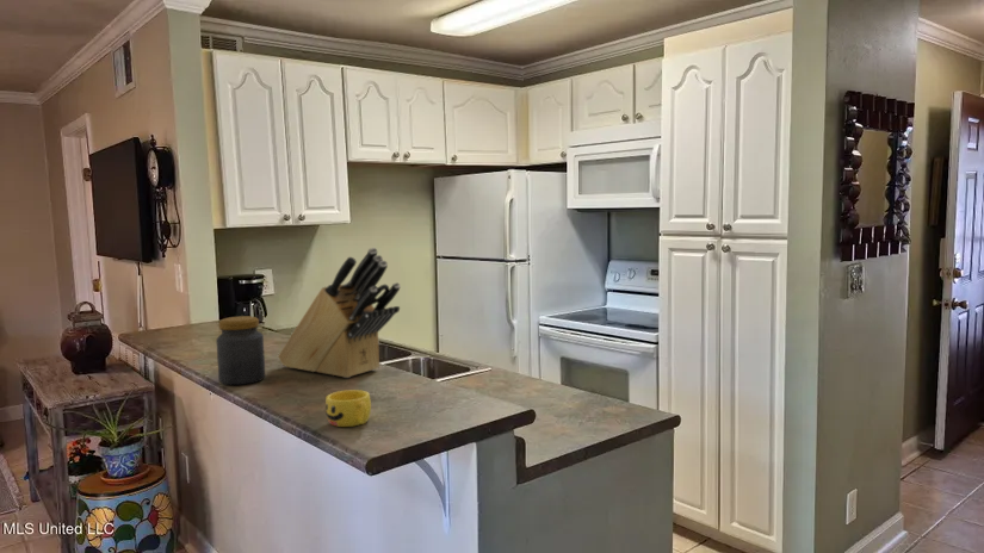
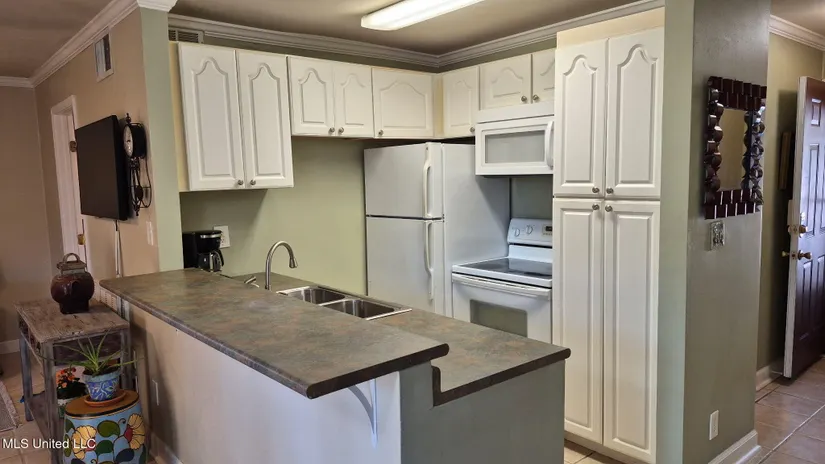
- knife block (338, 310)
- cup (351, 409)
- jar (240, 349)
